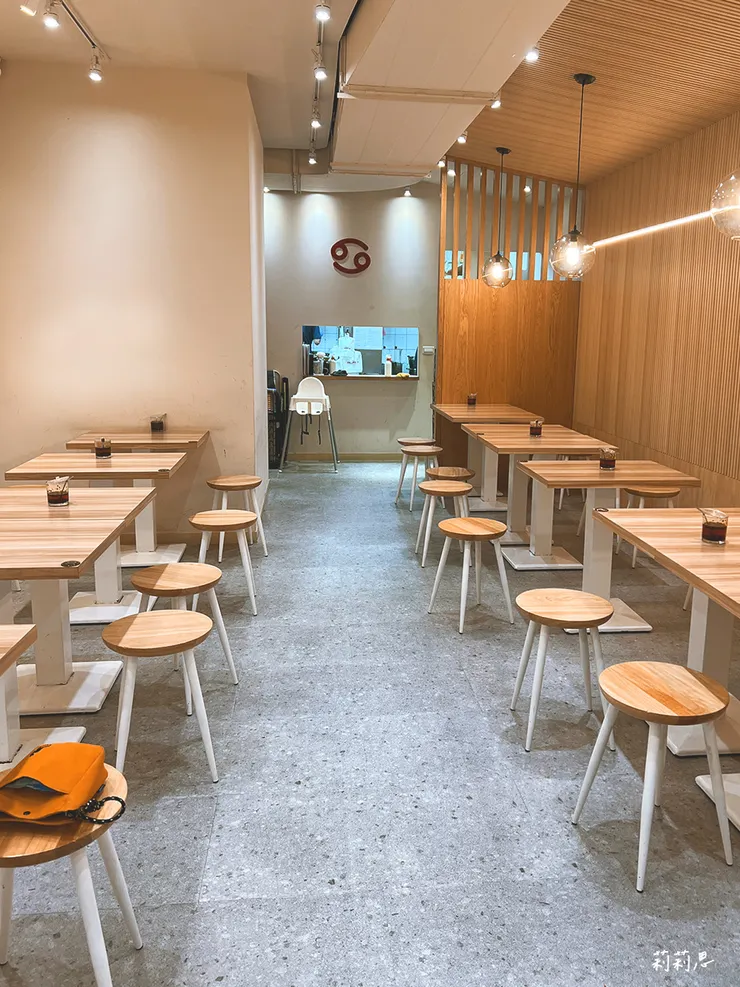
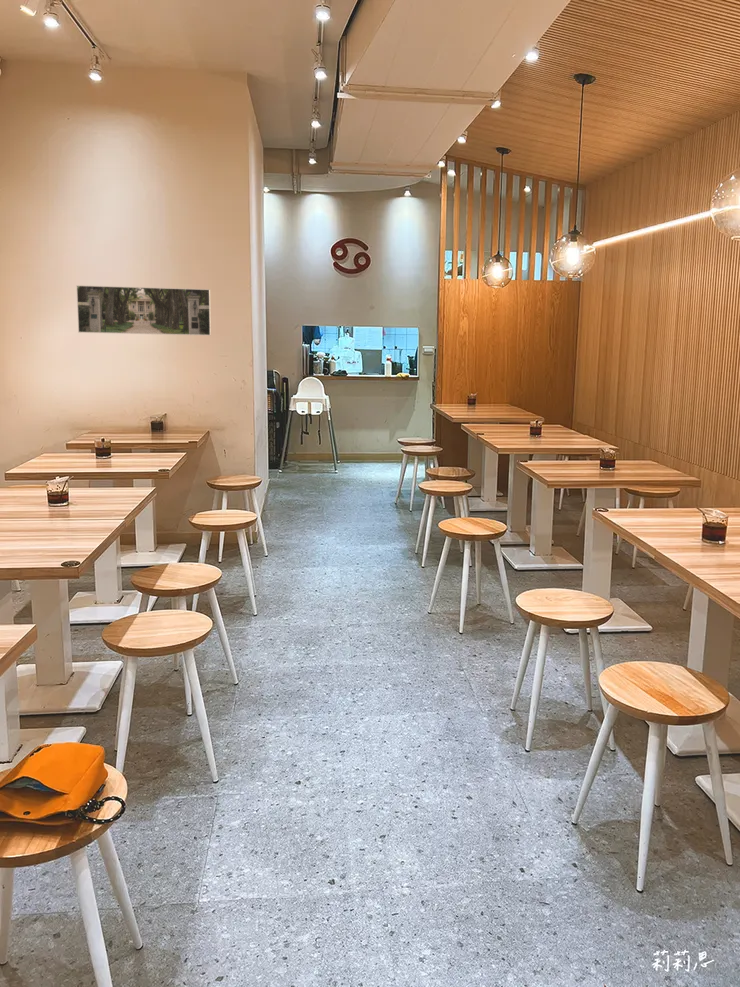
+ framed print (144, 310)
